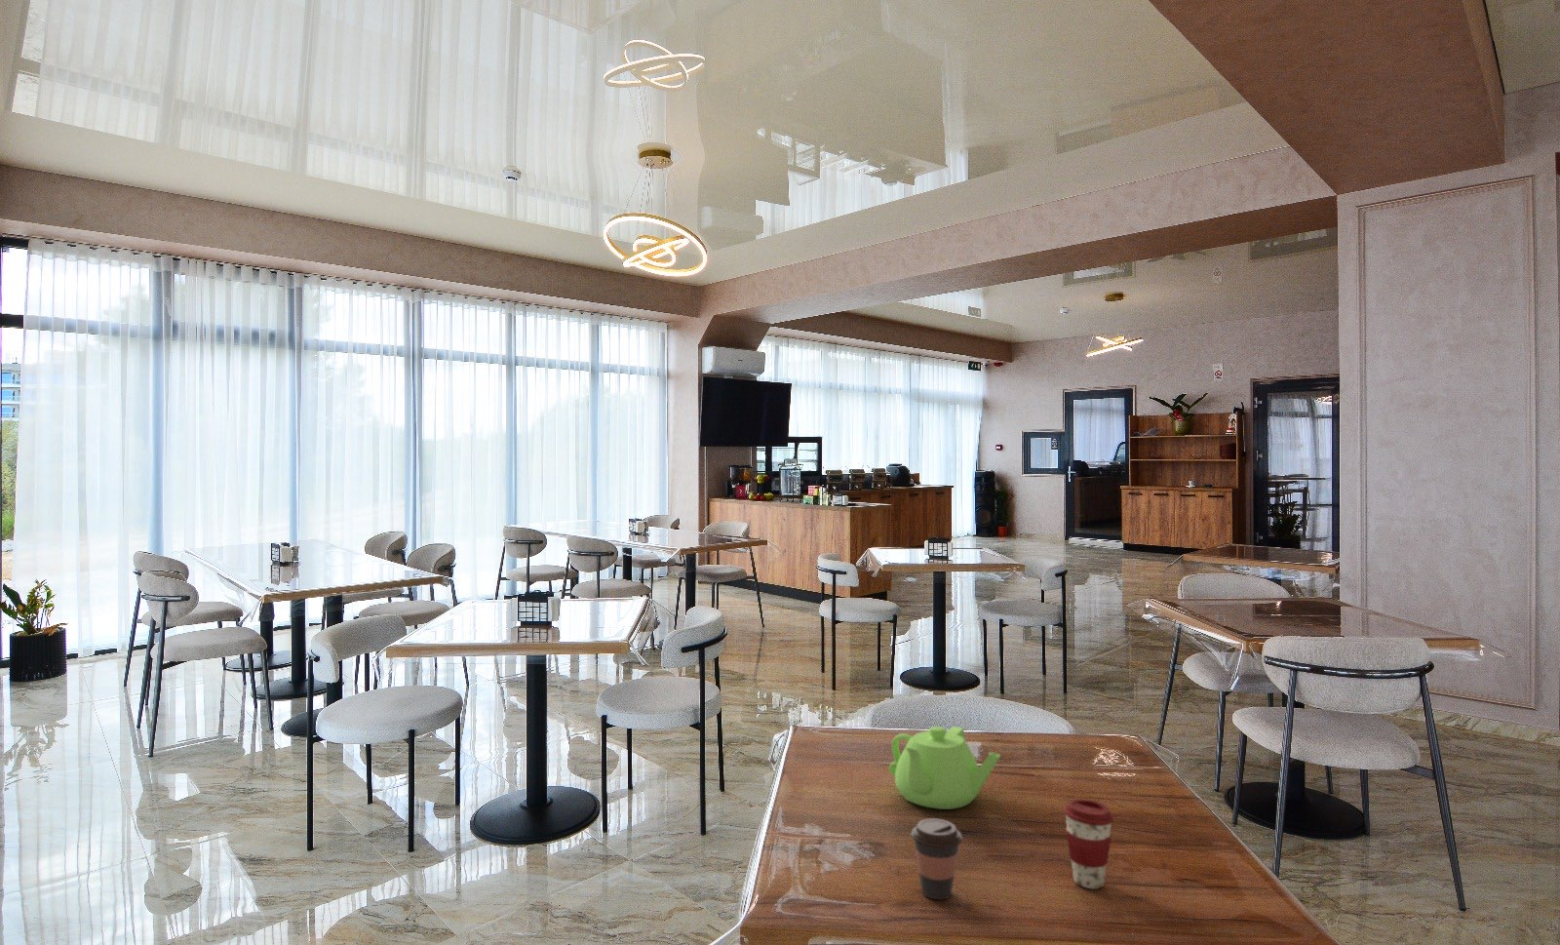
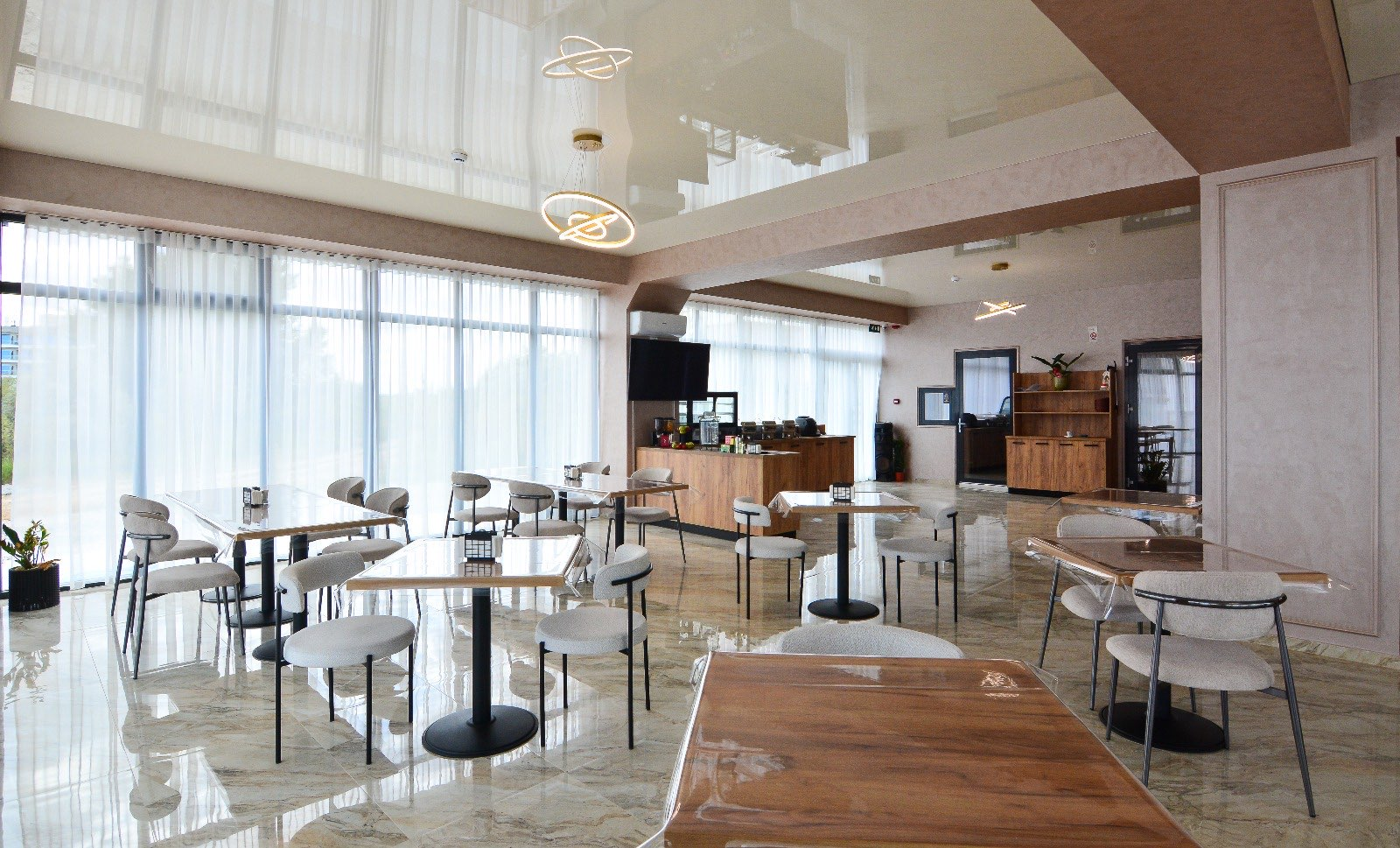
- coffee cup (936, 859)
- teapot (940, 763)
- coffee cup (1088, 844)
